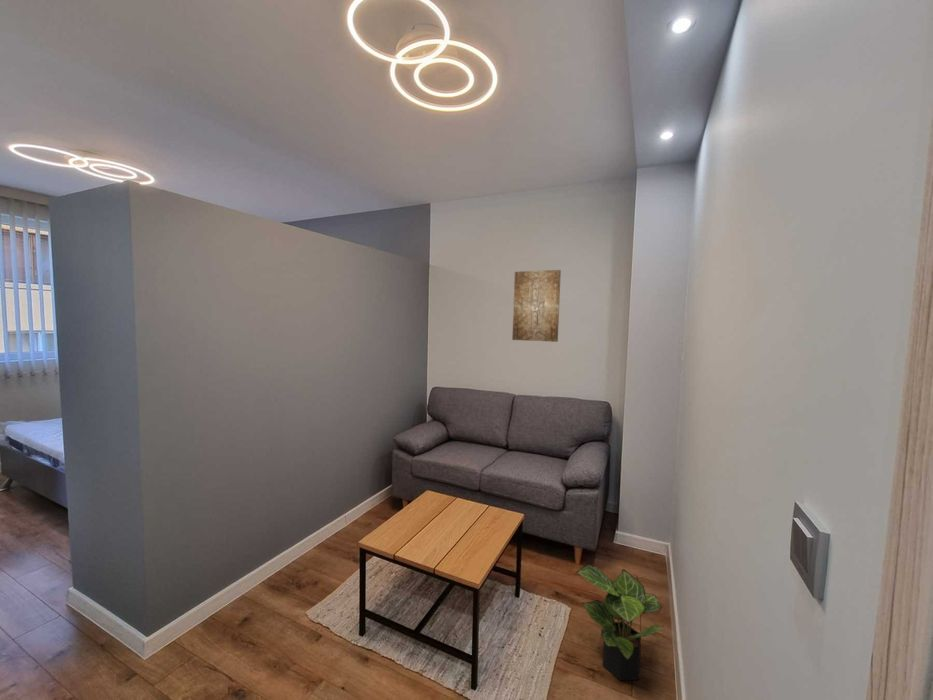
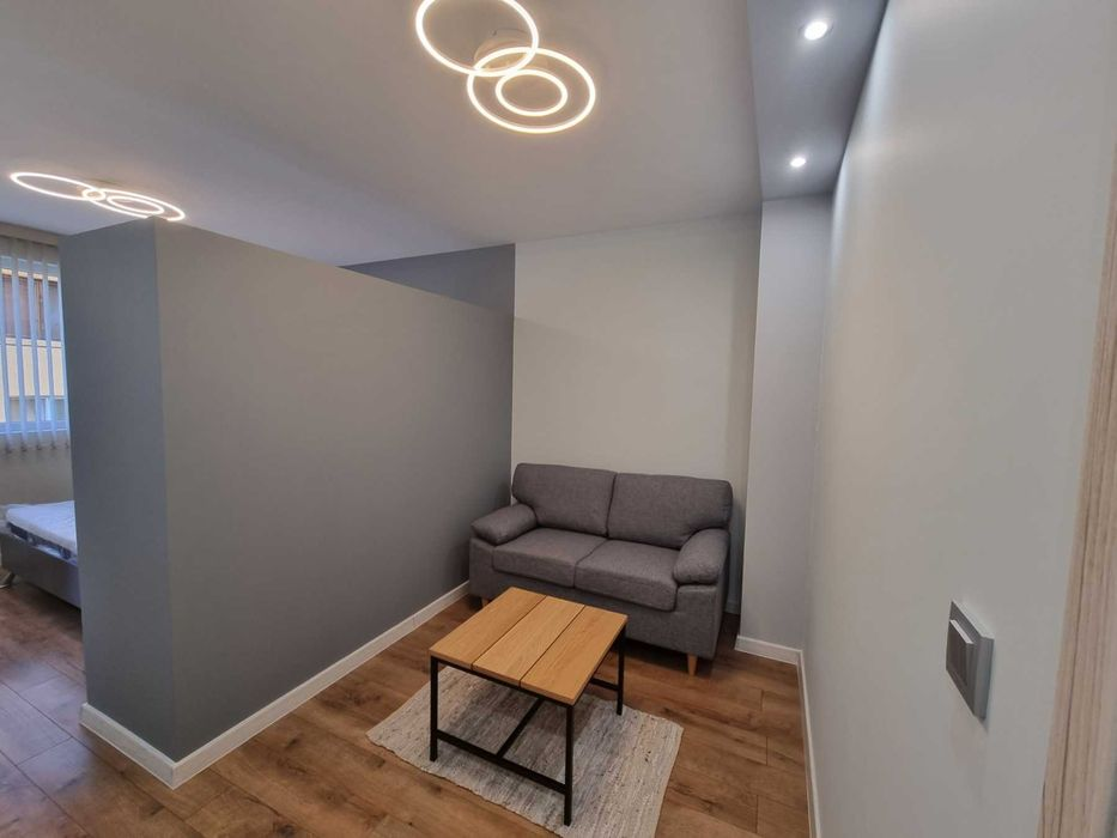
- potted plant (617, 616)
- wall art (535, 306)
